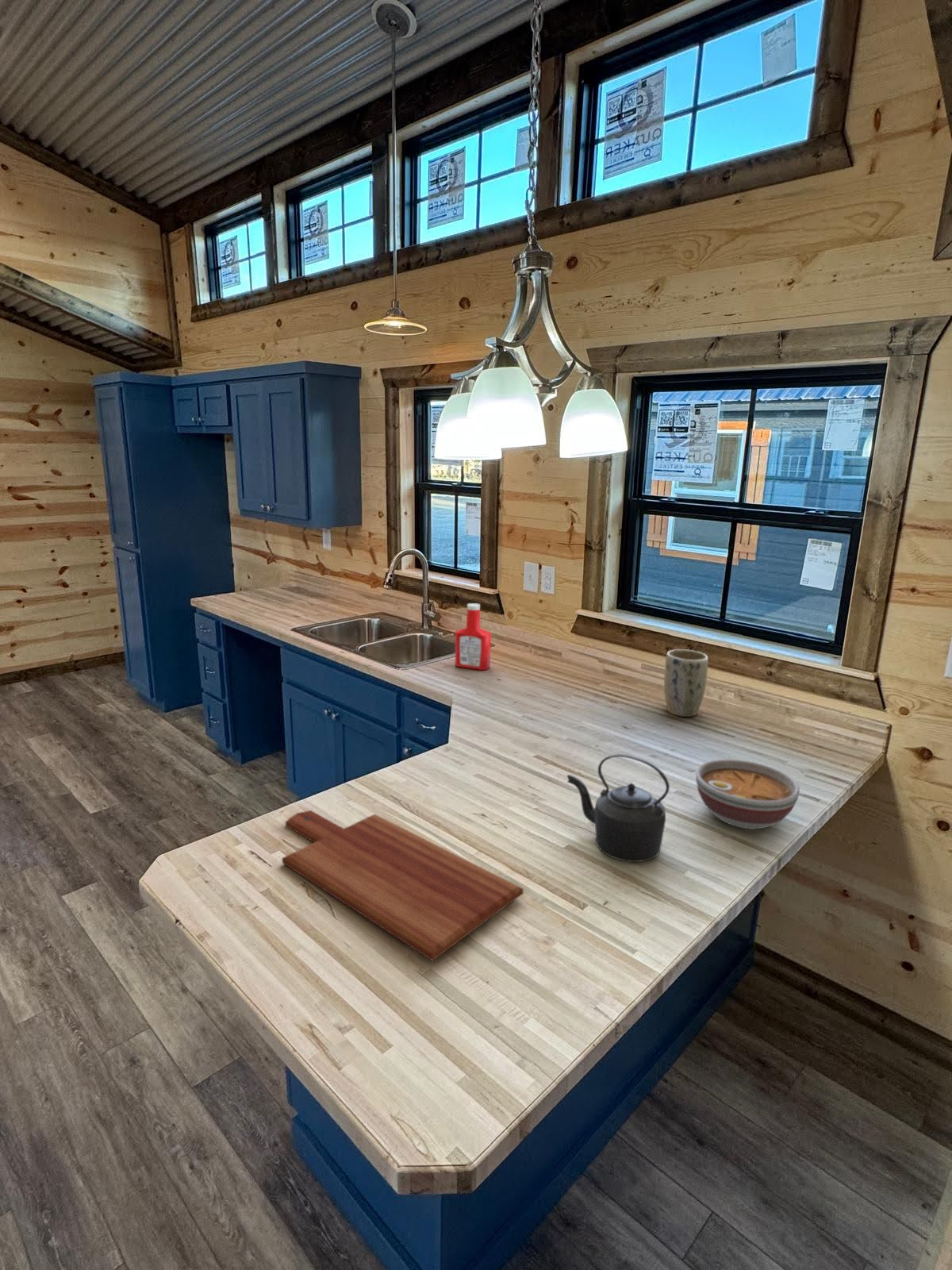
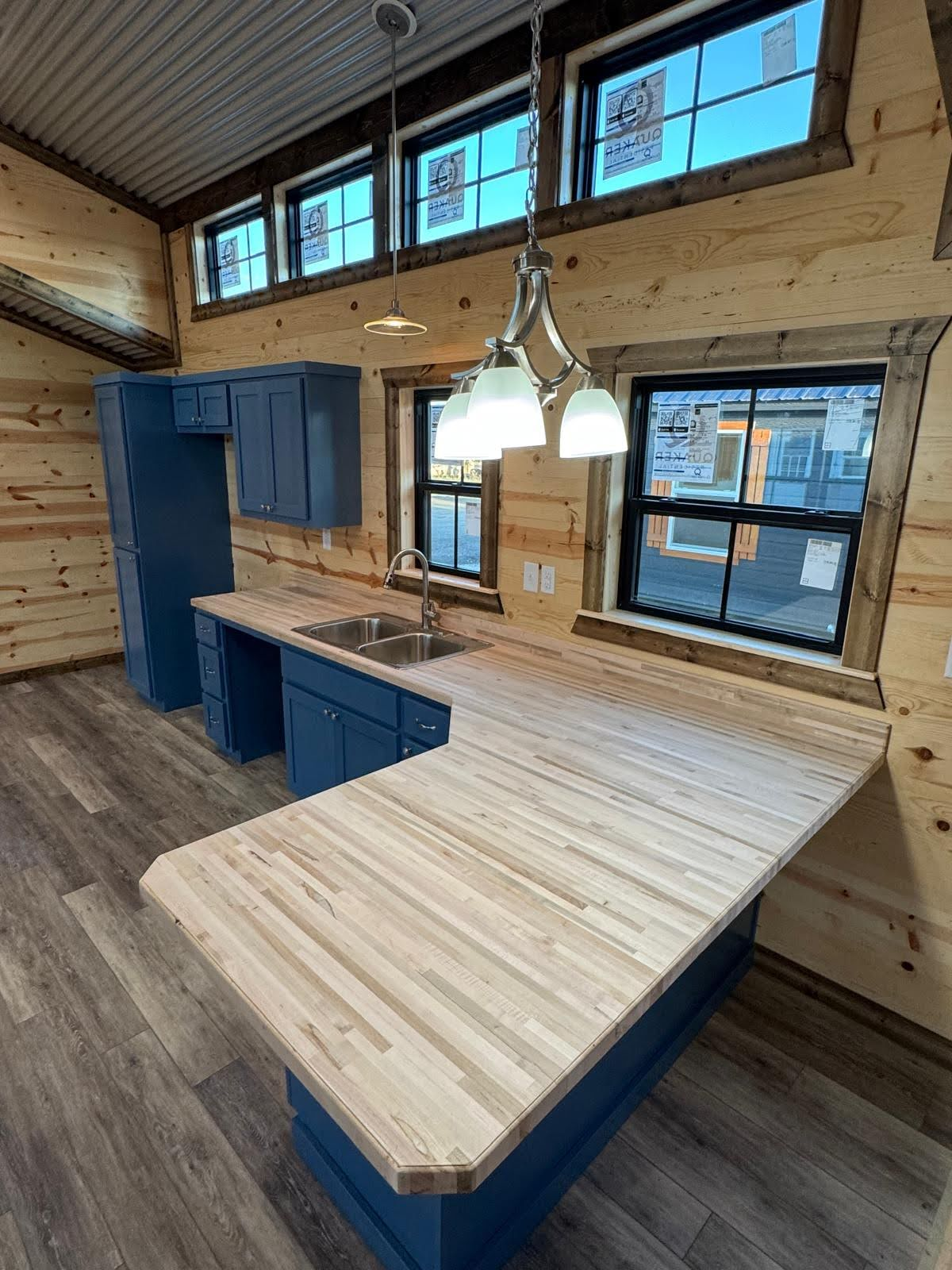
- plant pot (685, 683)
- bowl (744, 798)
- kettle (614, 796)
- cutting board (393, 872)
- soap bottle (473, 636)
